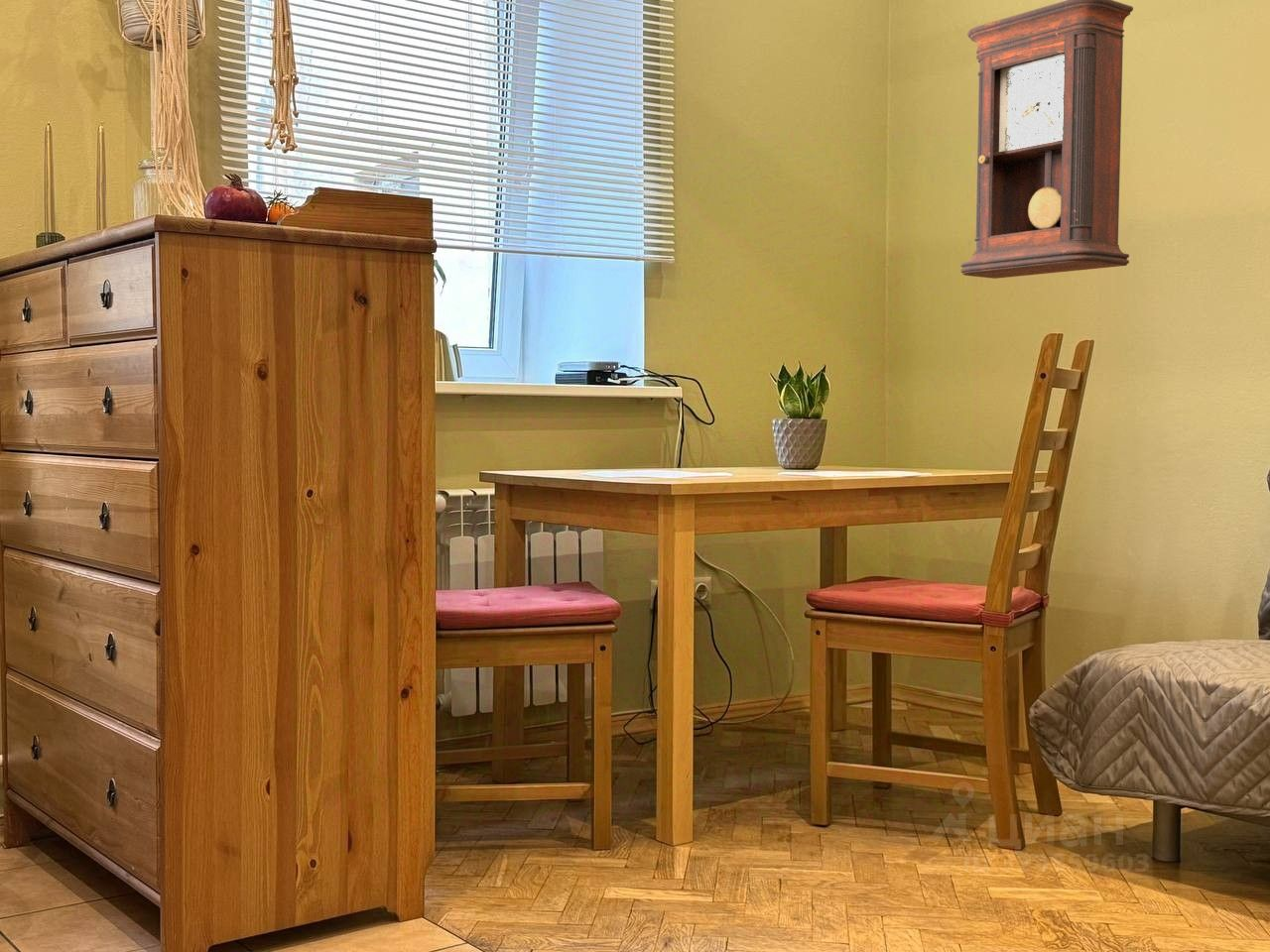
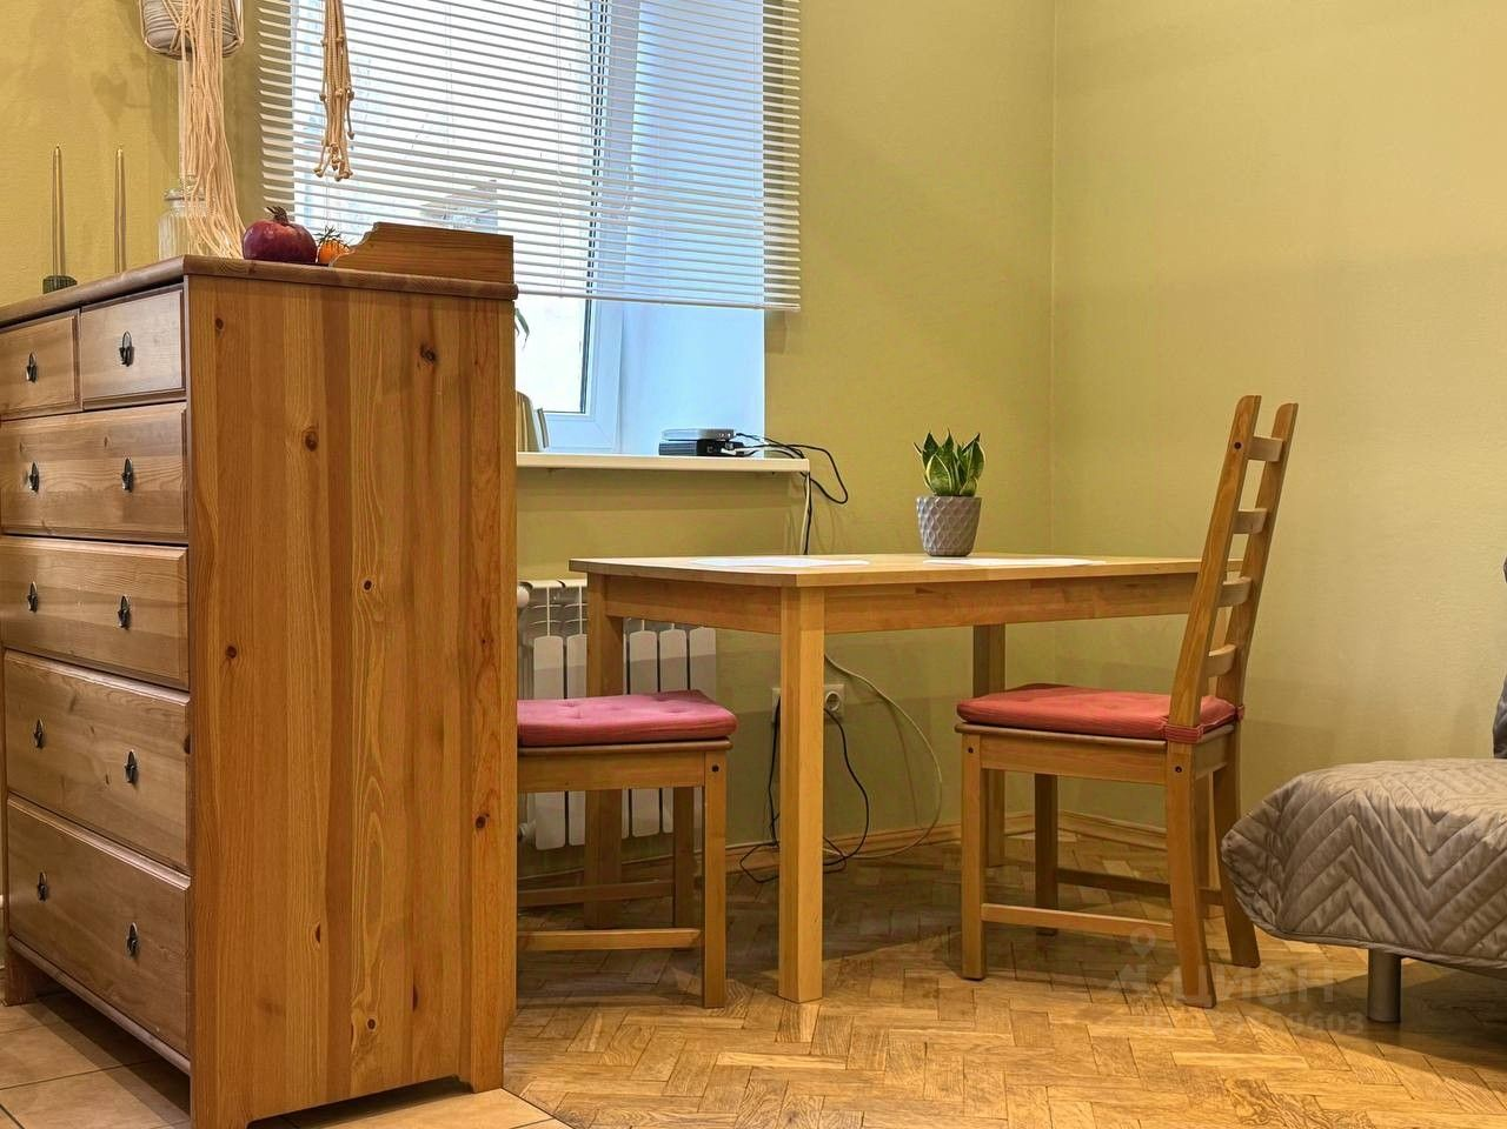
- pendulum clock (1039, 145)
